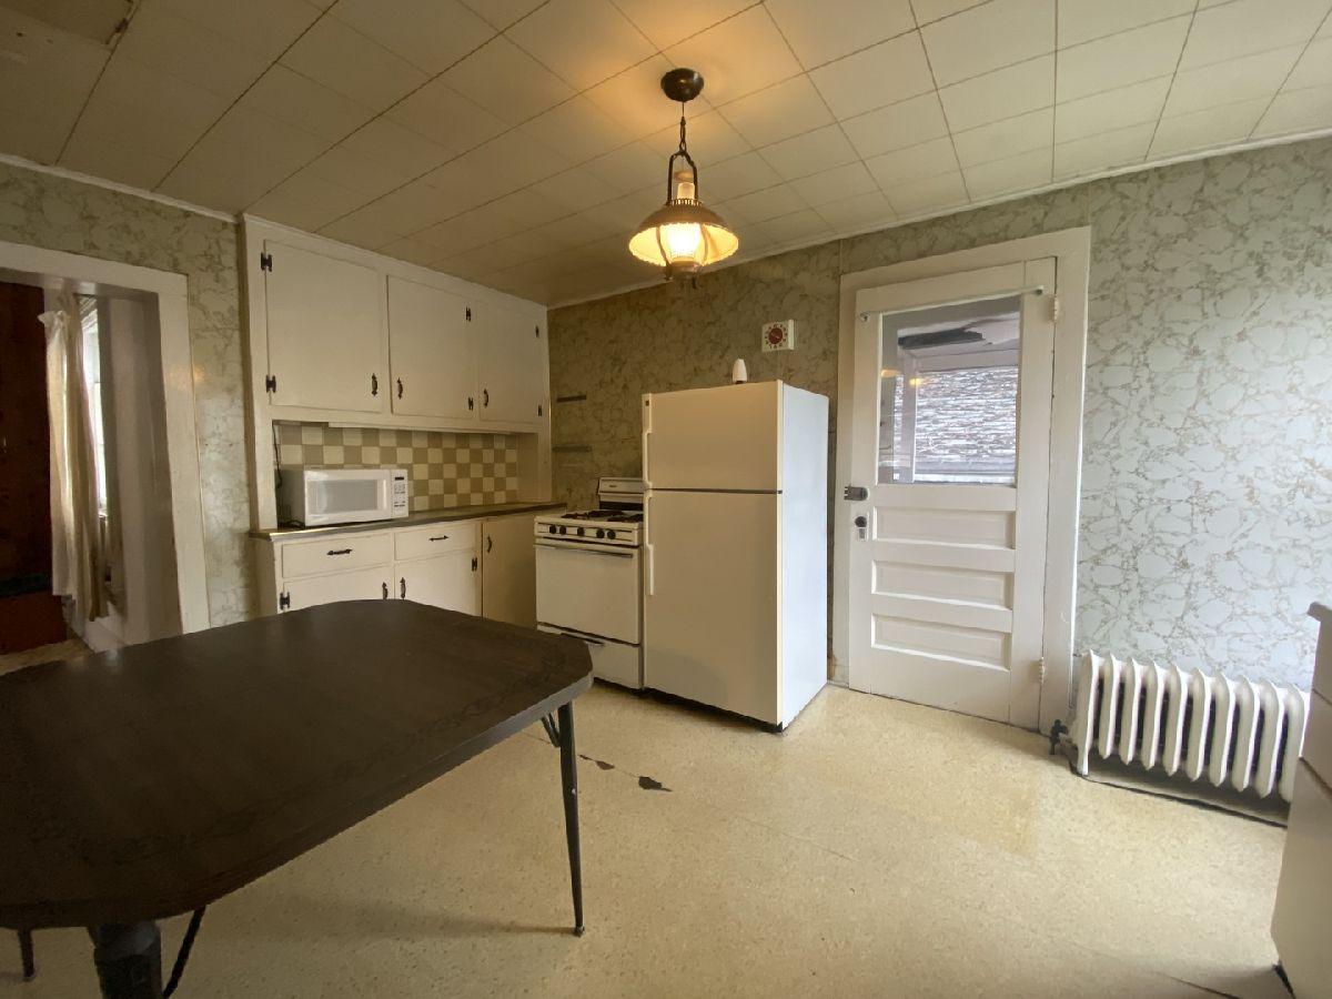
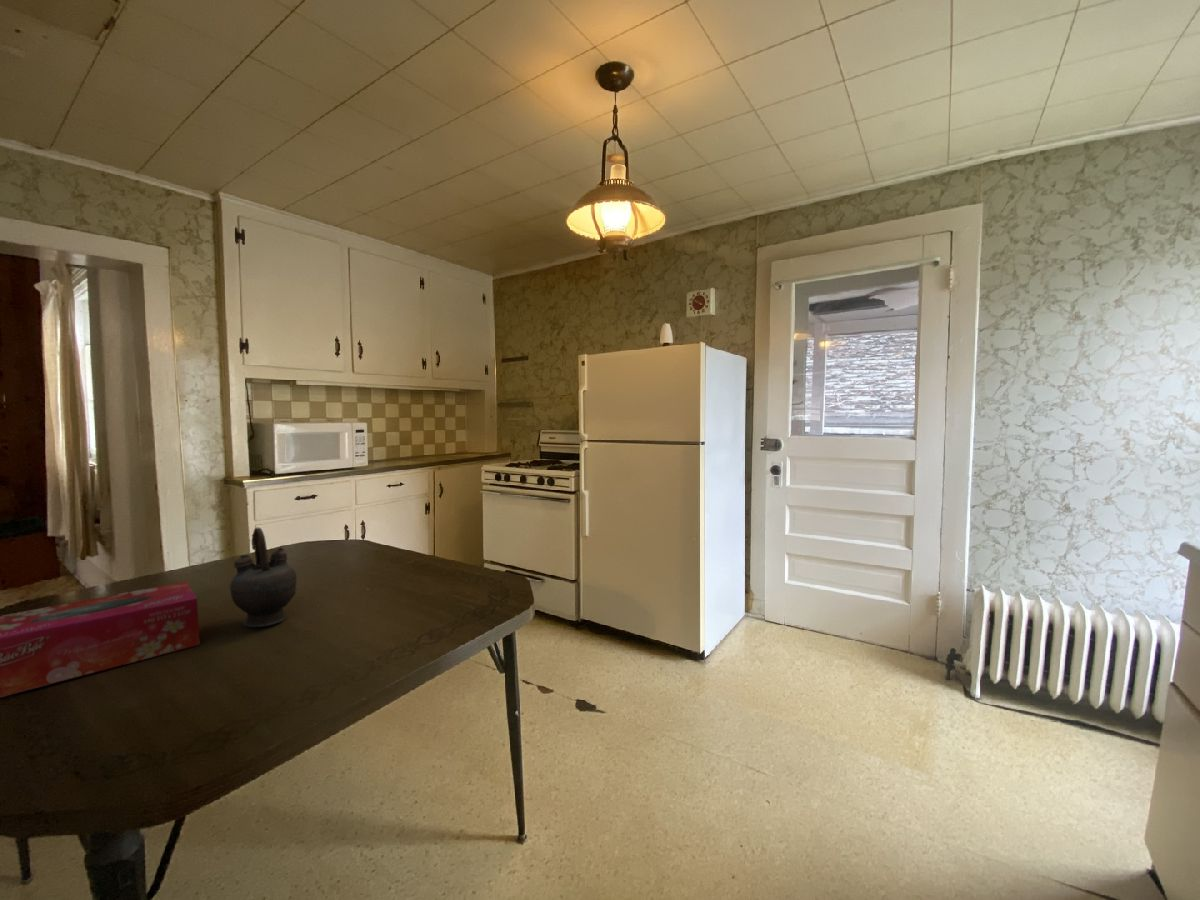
+ tissue box (96, 632)
+ teapot (263, 573)
